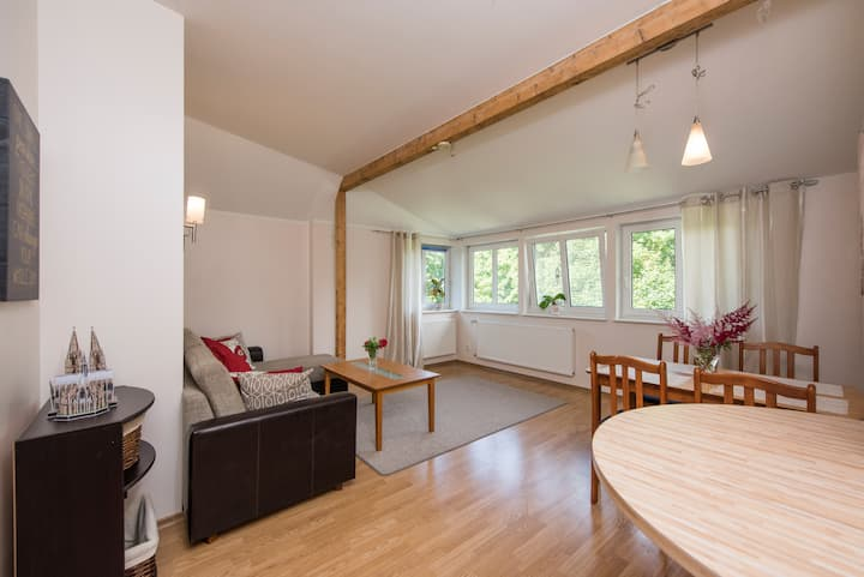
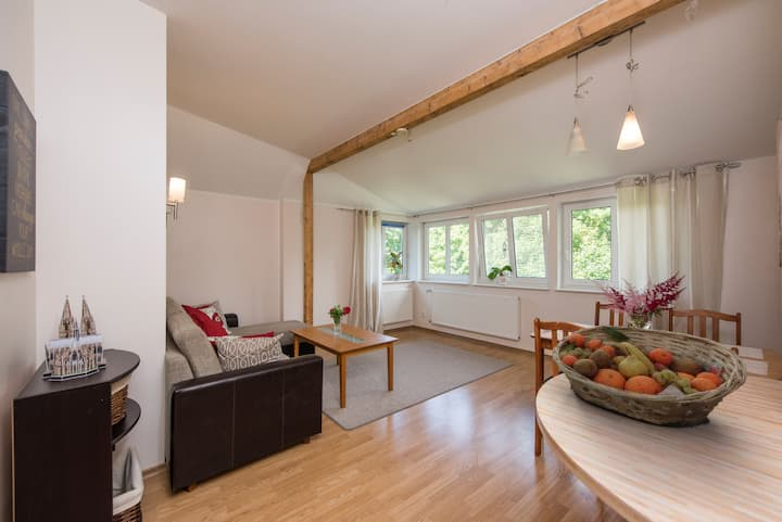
+ fruit basket (634, 368)
